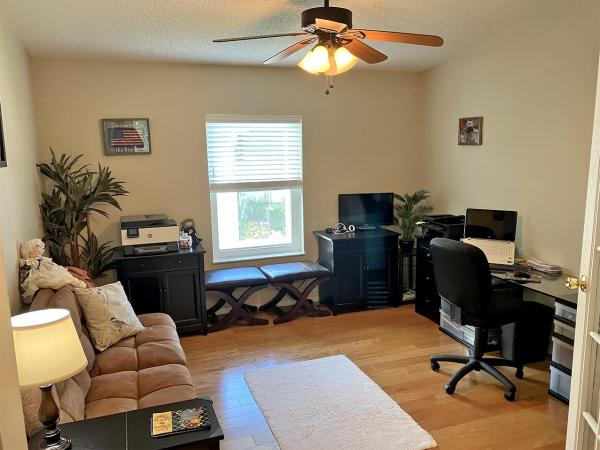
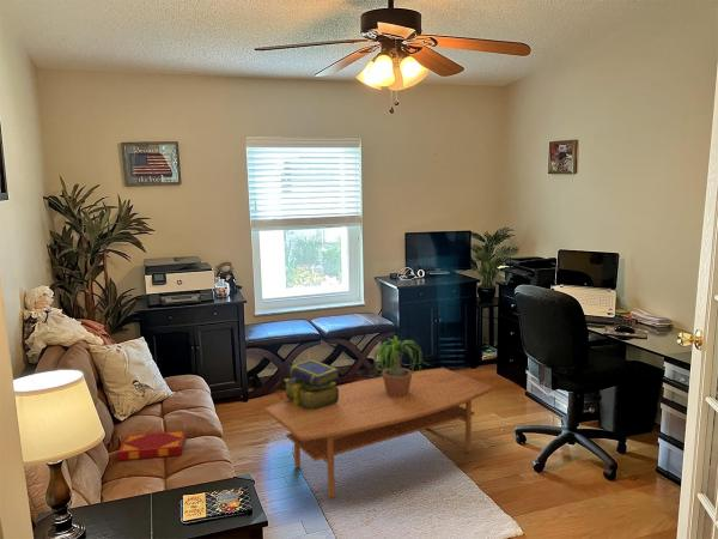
+ coffee table (384, 428)
+ stack of books (312, 382)
+ potted plant (400, 367)
+ hardback book (153, 444)
